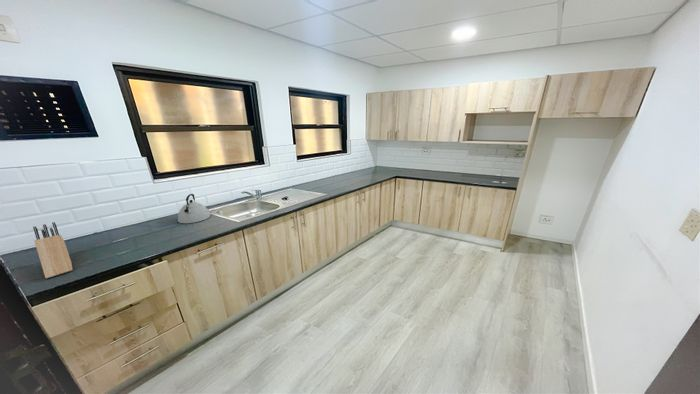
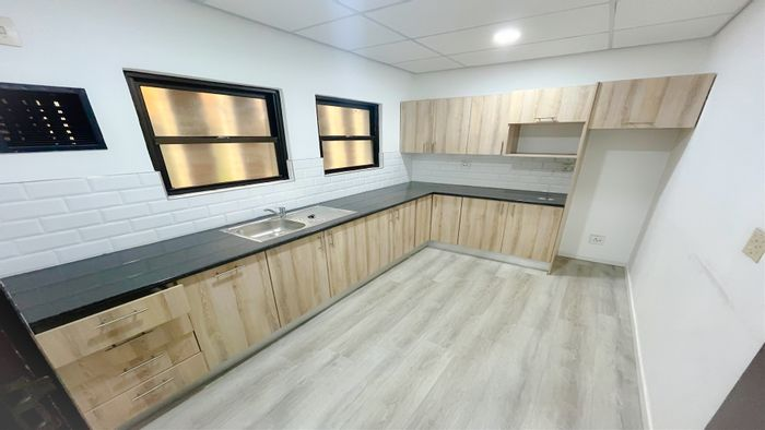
- kettle (191, 206)
- knife block (51, 248)
